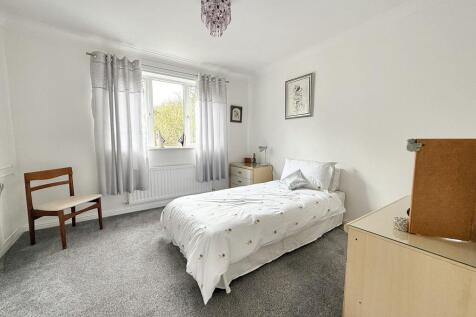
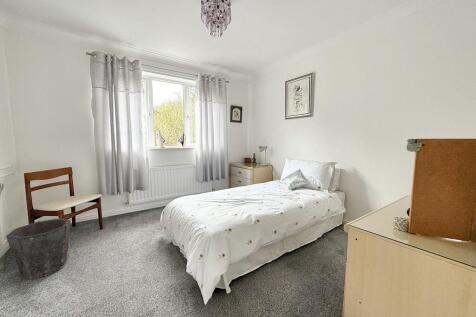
+ waste bin (43, 248)
